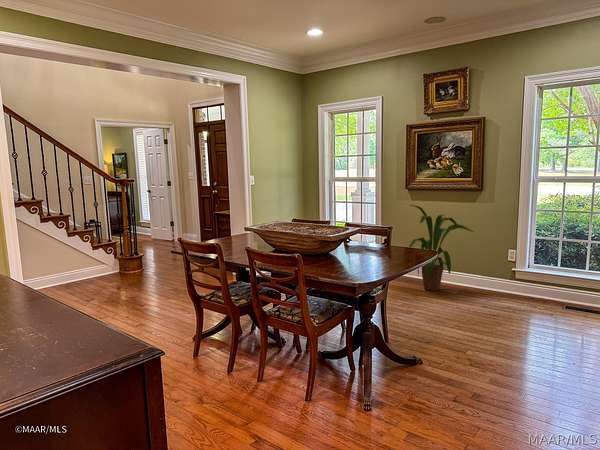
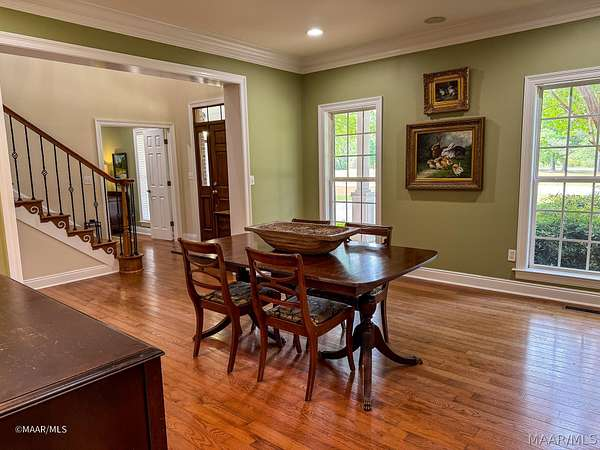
- house plant (439, 248)
